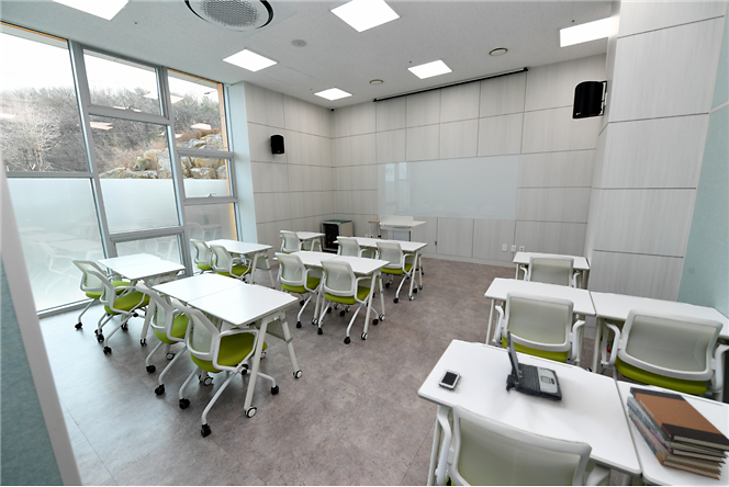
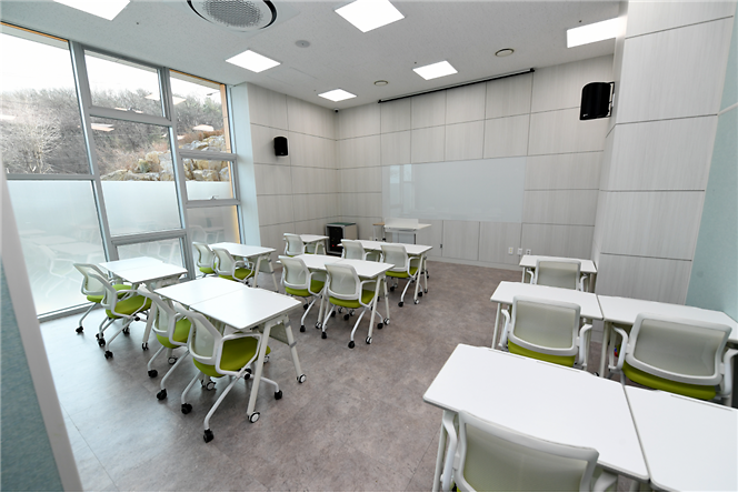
- laptop (530, 365)
- cell phone (449, 378)
- book stack (672, 428)
